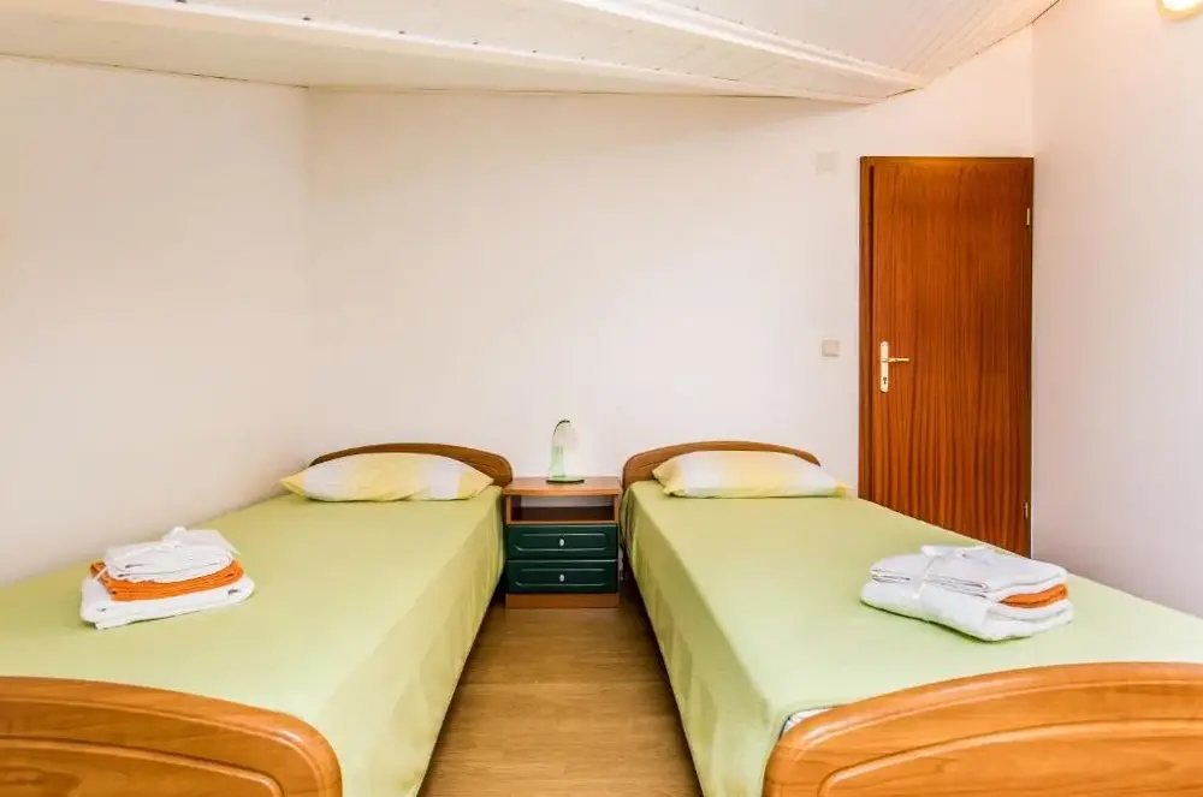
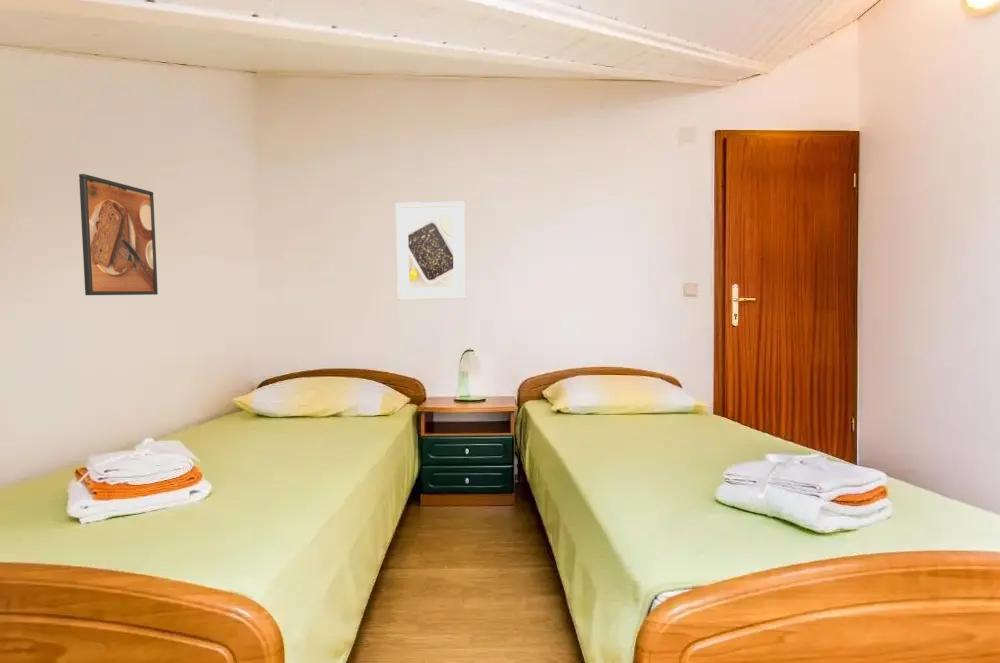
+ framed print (121, 239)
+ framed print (430, 251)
